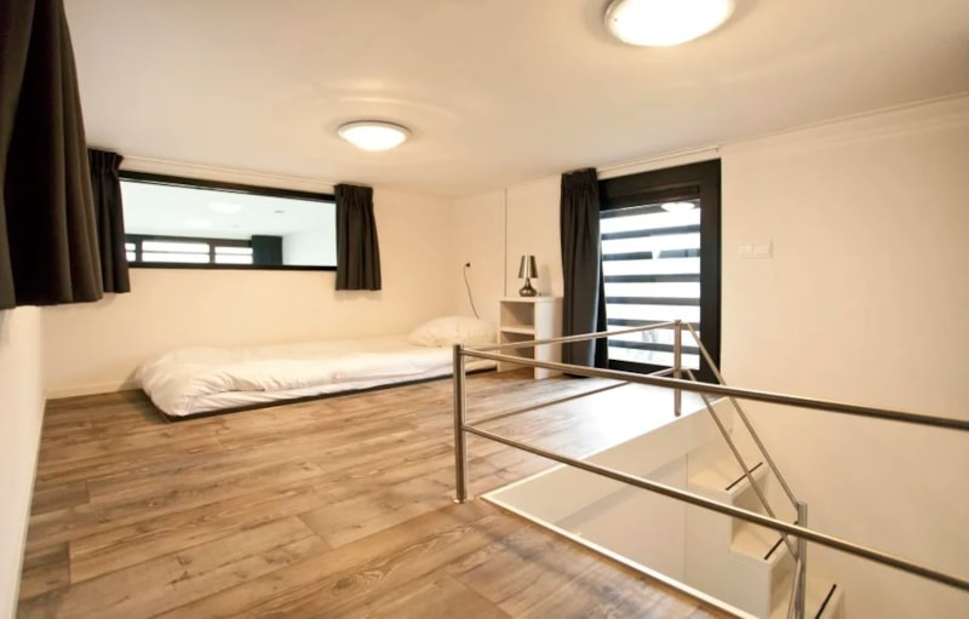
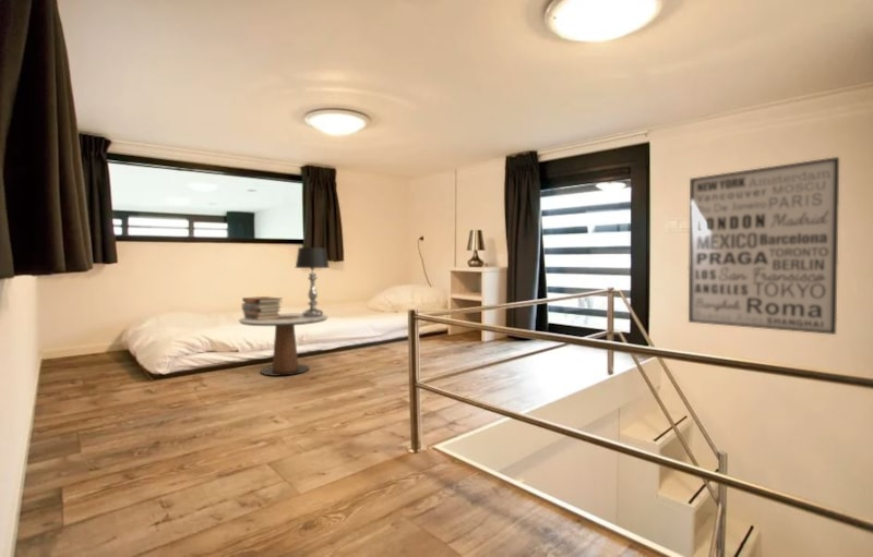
+ side table (285, 343)
+ book stack (261, 307)
+ table lamp (312, 281)
+ wall art (755, 249)
